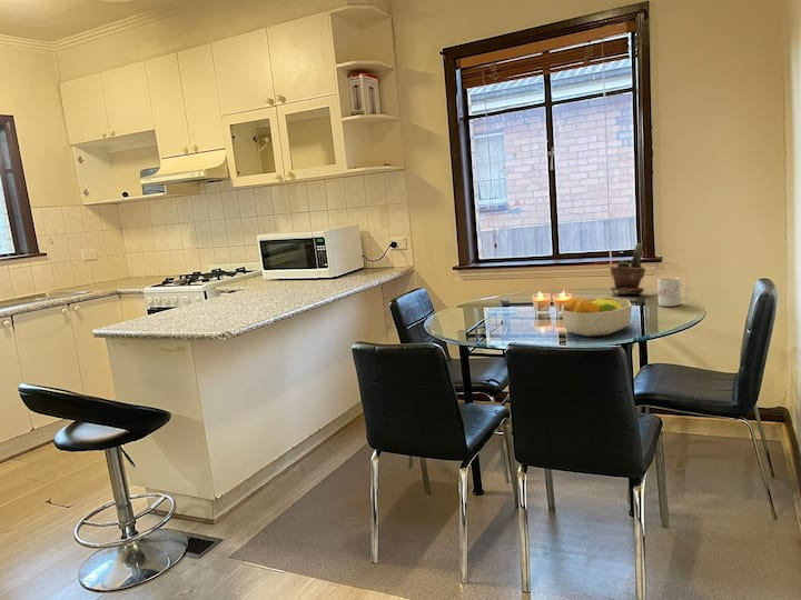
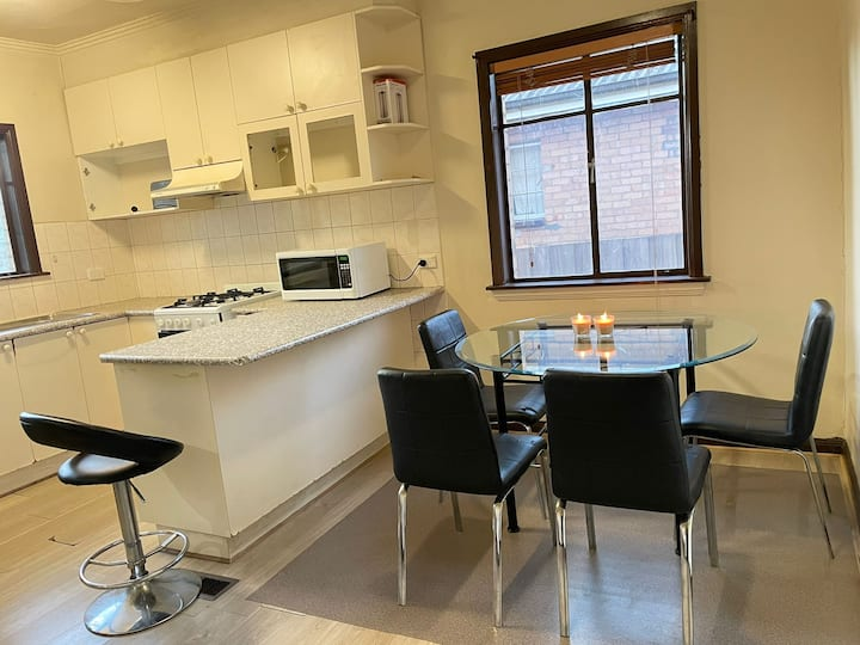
- potted plant (626, 269)
- mug (673, 291)
- fruit bowl (595, 311)
